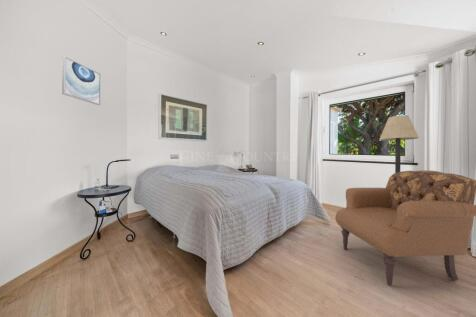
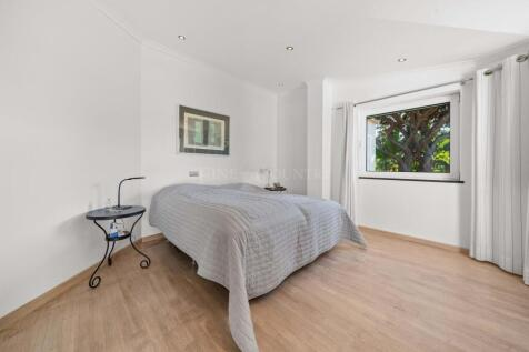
- floor lamp (397, 172)
- armchair (394, 217)
- wall art (83, 83)
